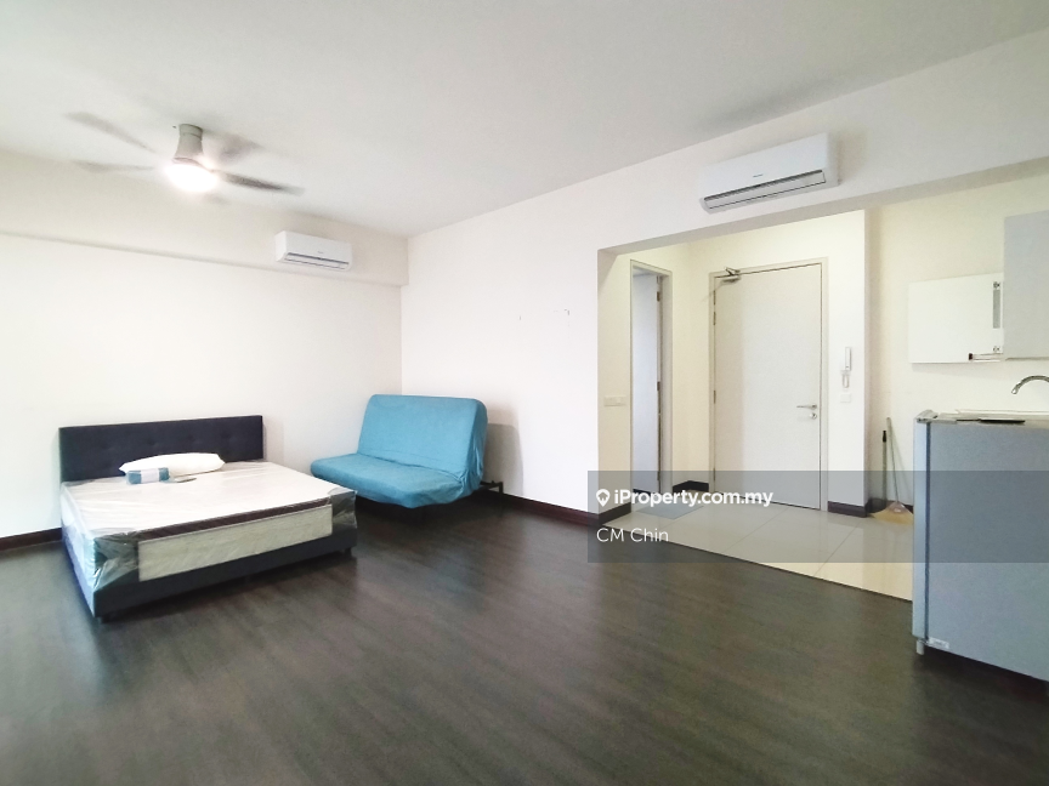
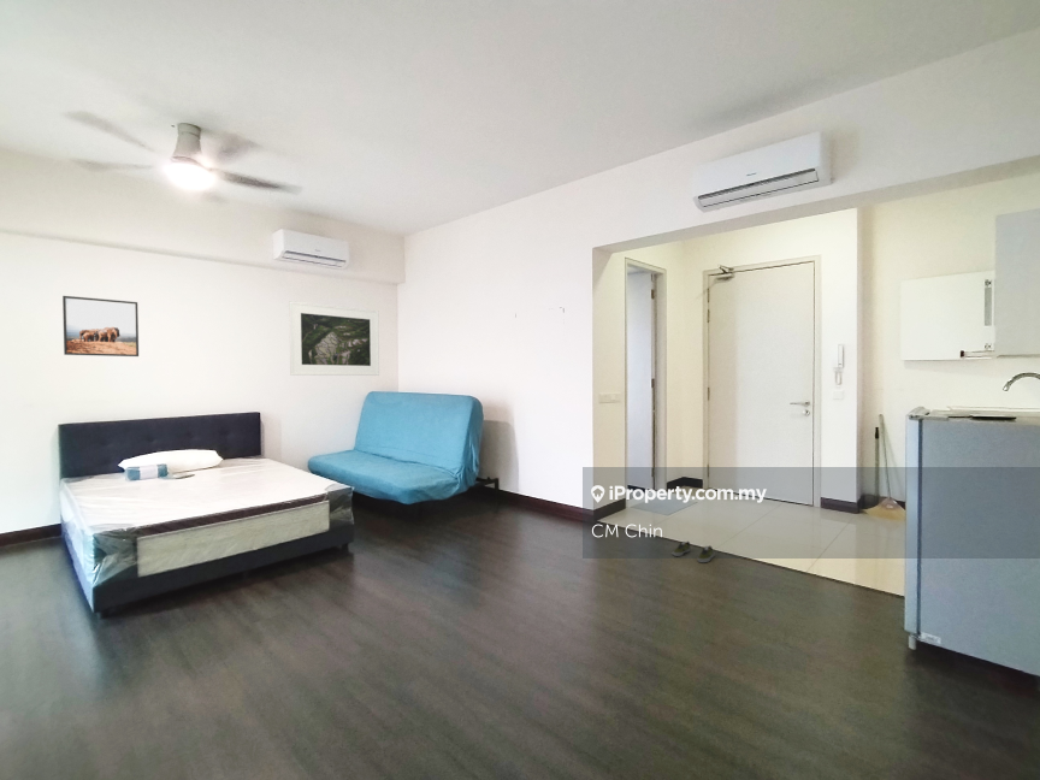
+ shoe (690, 549)
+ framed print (337, 341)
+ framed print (102, 327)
